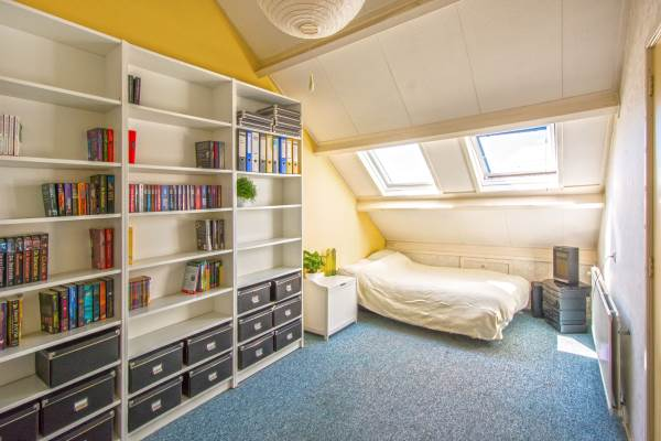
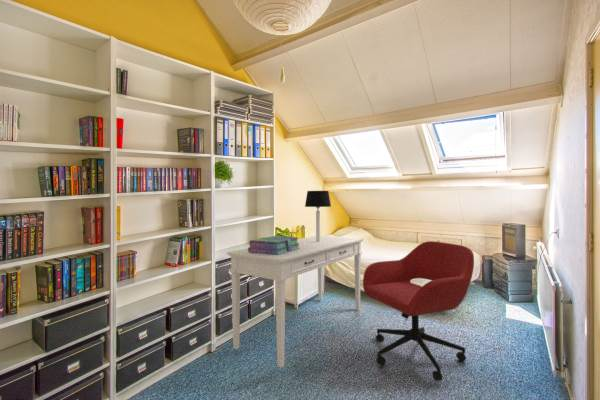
+ office chair (417, 300)
+ table lamp (318, 216)
+ stack of books (274, 244)
+ desk (301, 273)
